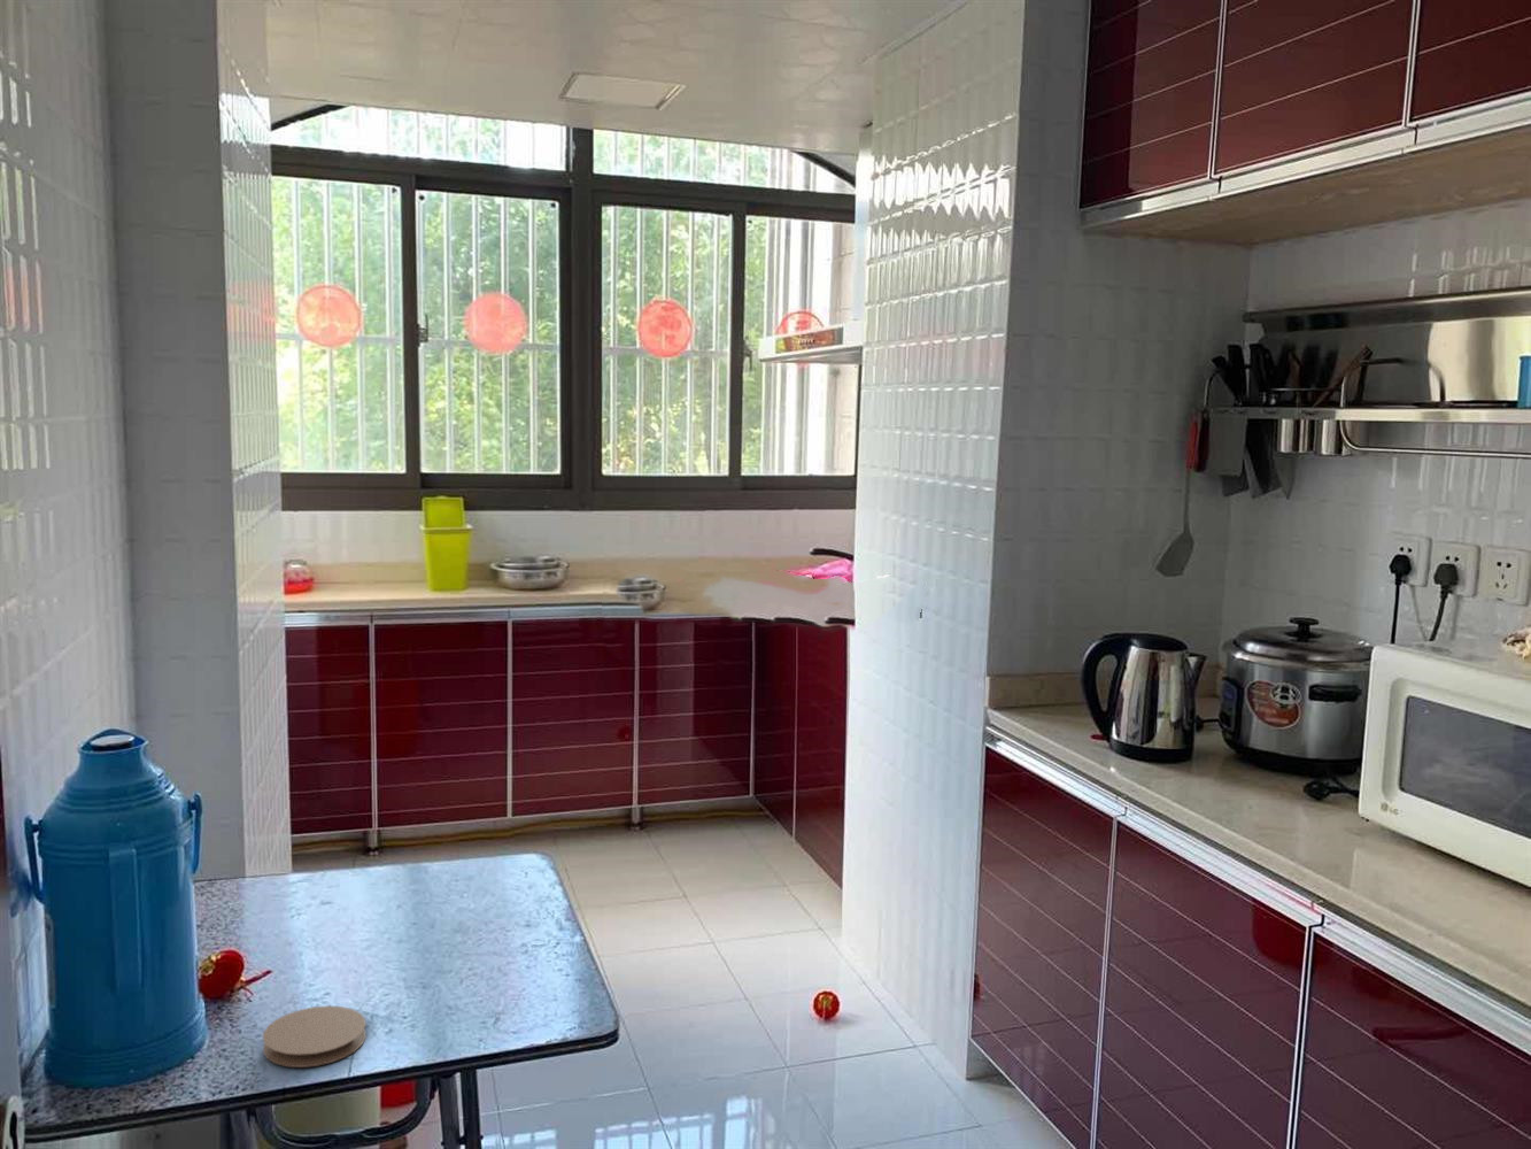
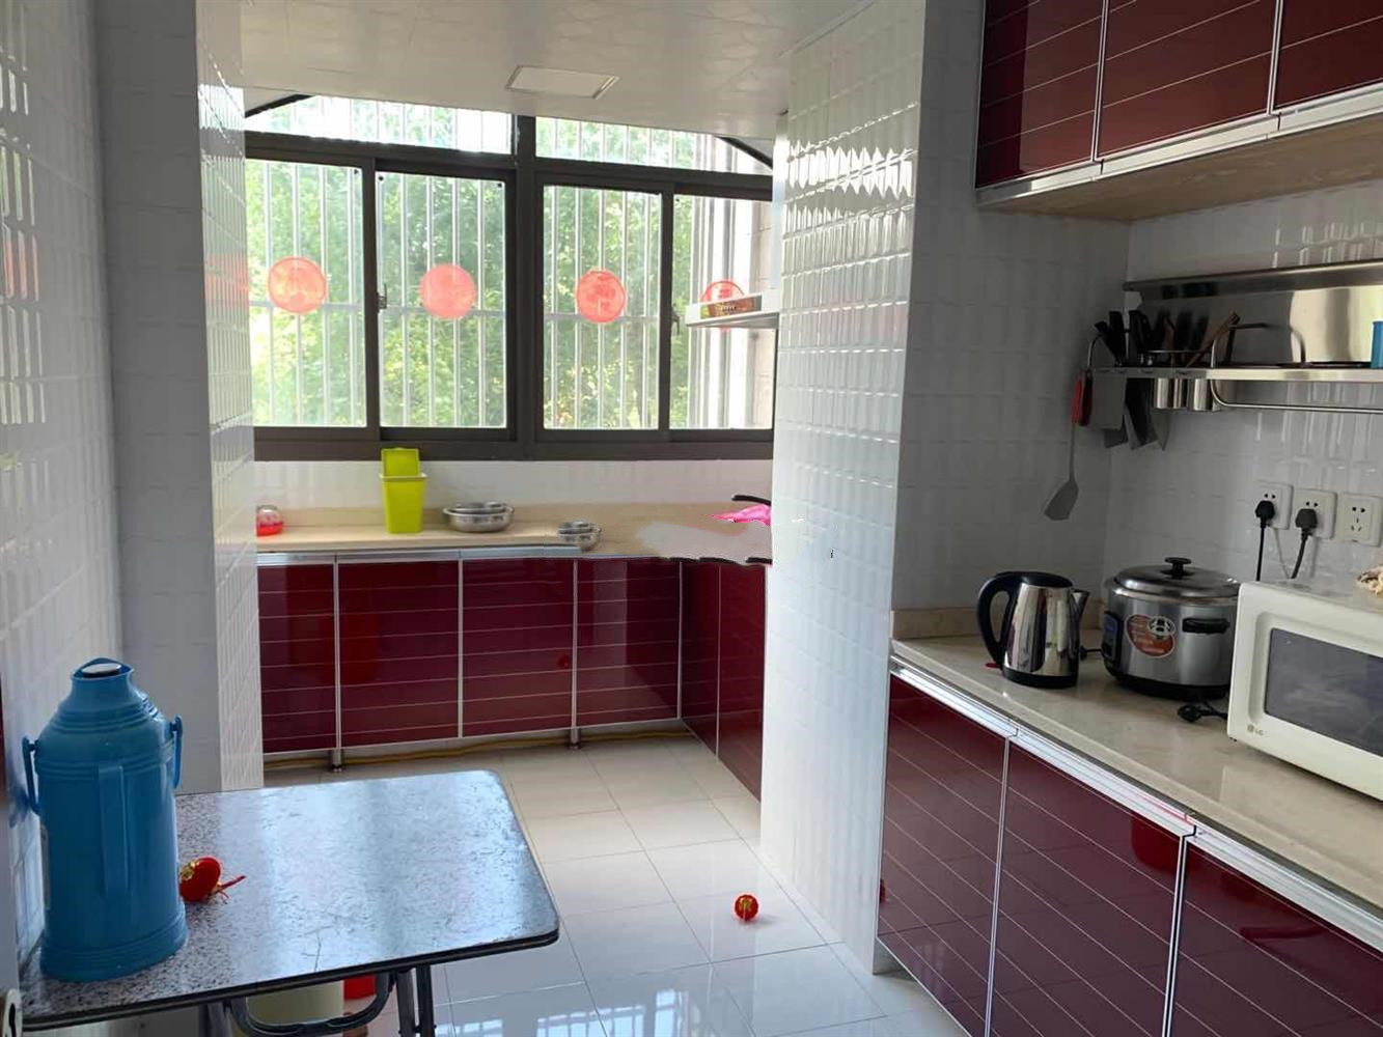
- coaster (315, 1036)
